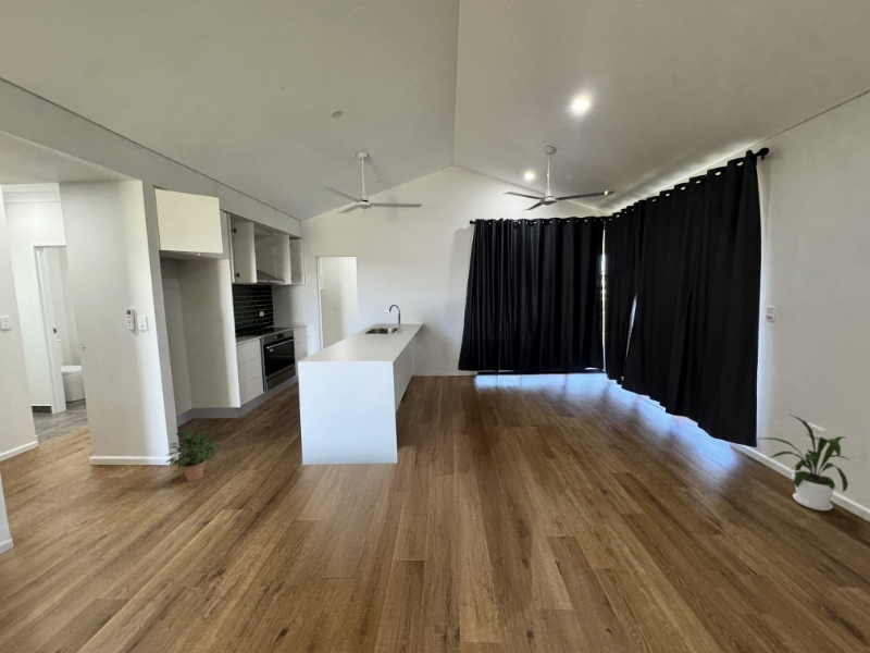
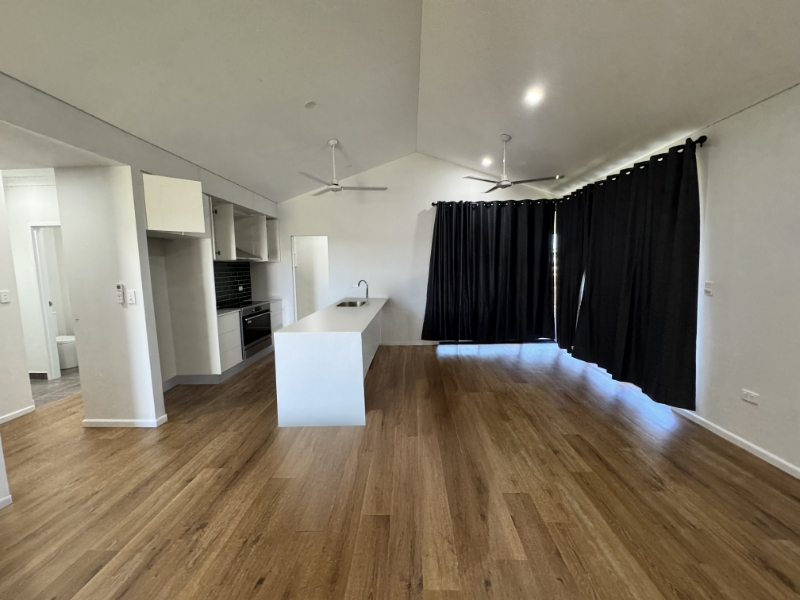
- house plant (810, 463)
- potted plant (196, 454)
